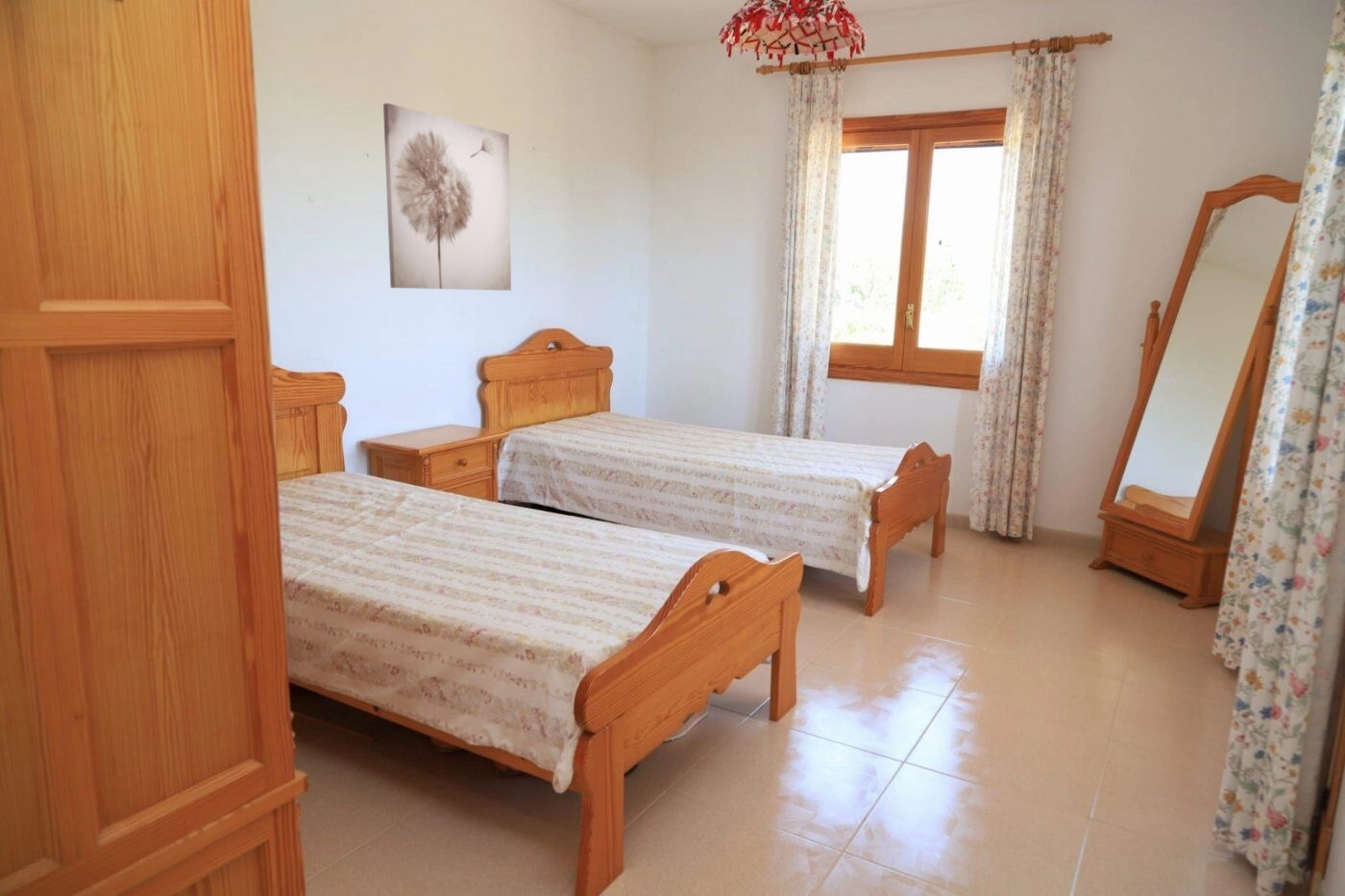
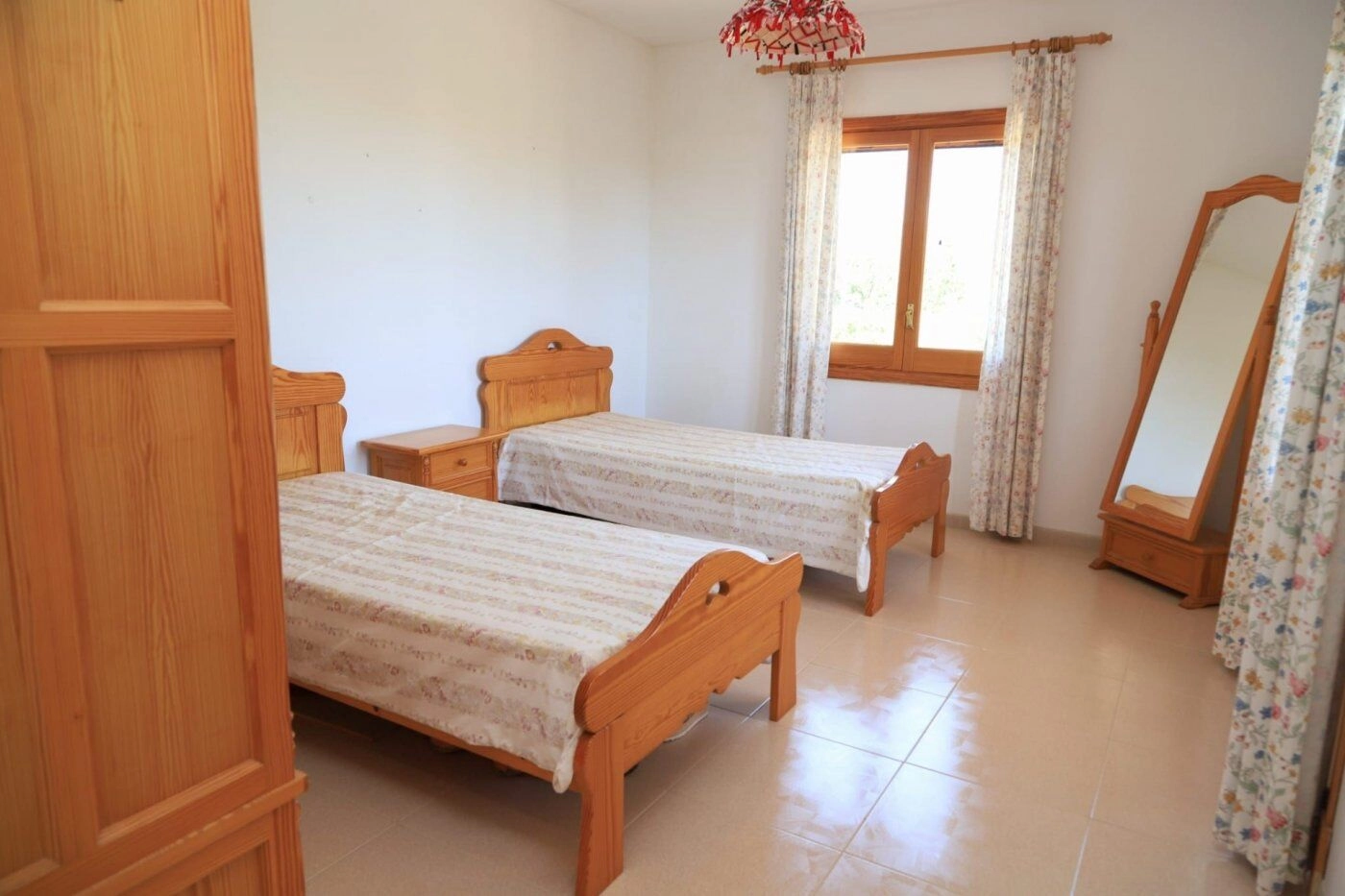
- wall art (453, 206)
